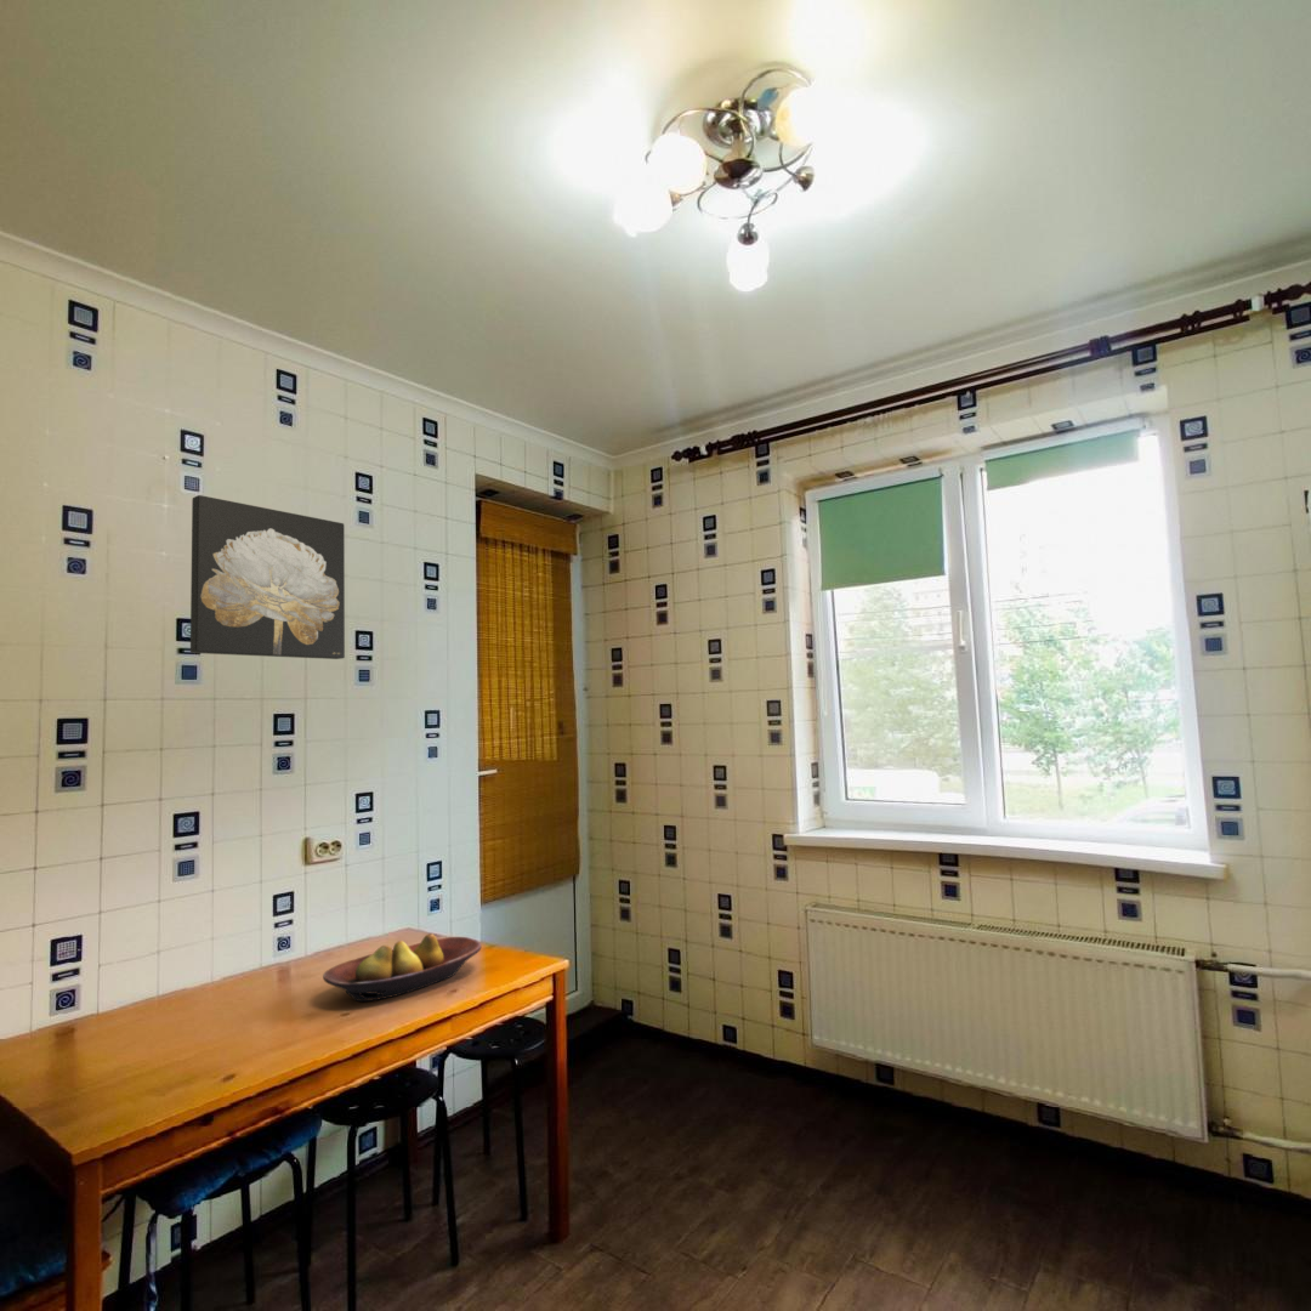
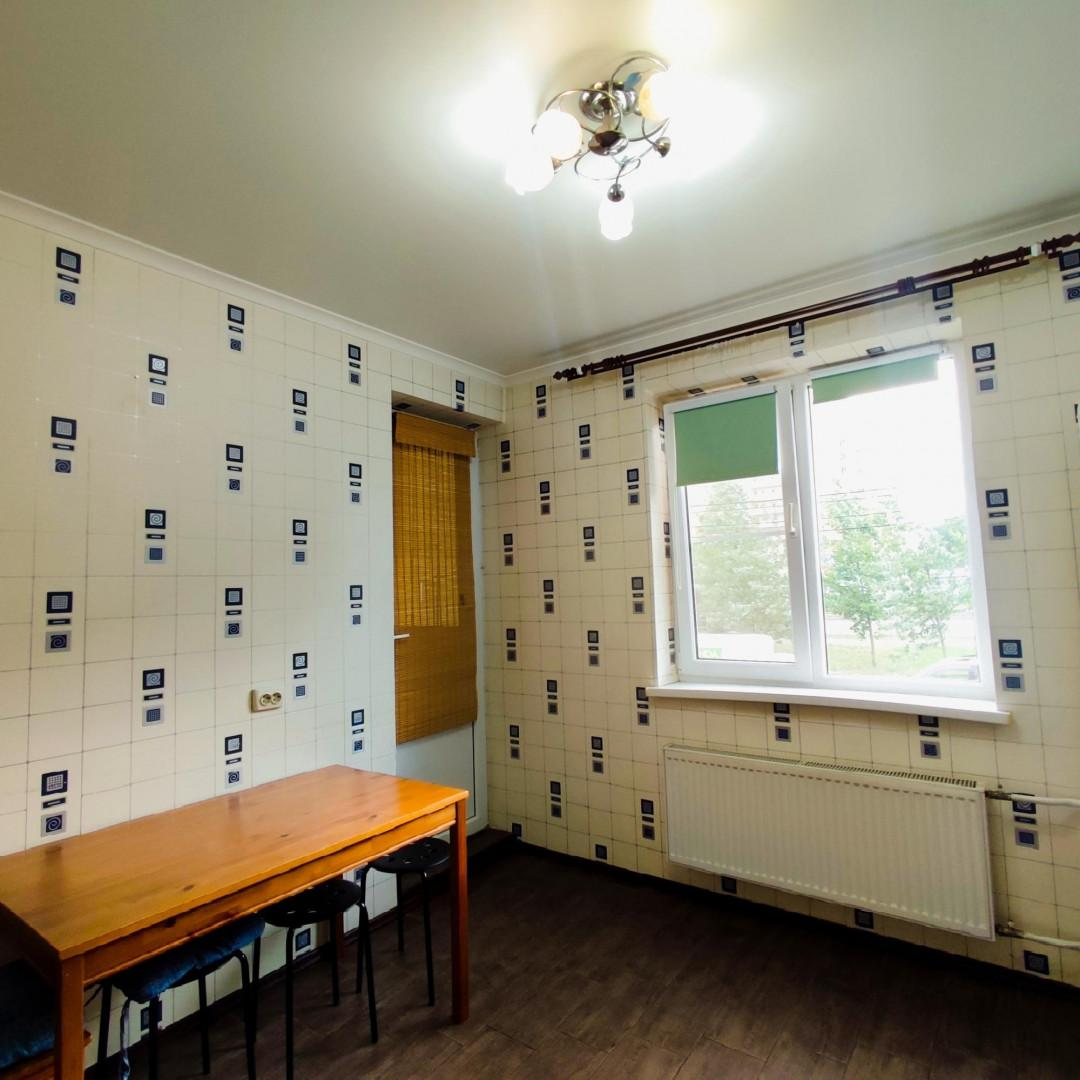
- fruit bowl (407, 960)
- wall art (272, 583)
